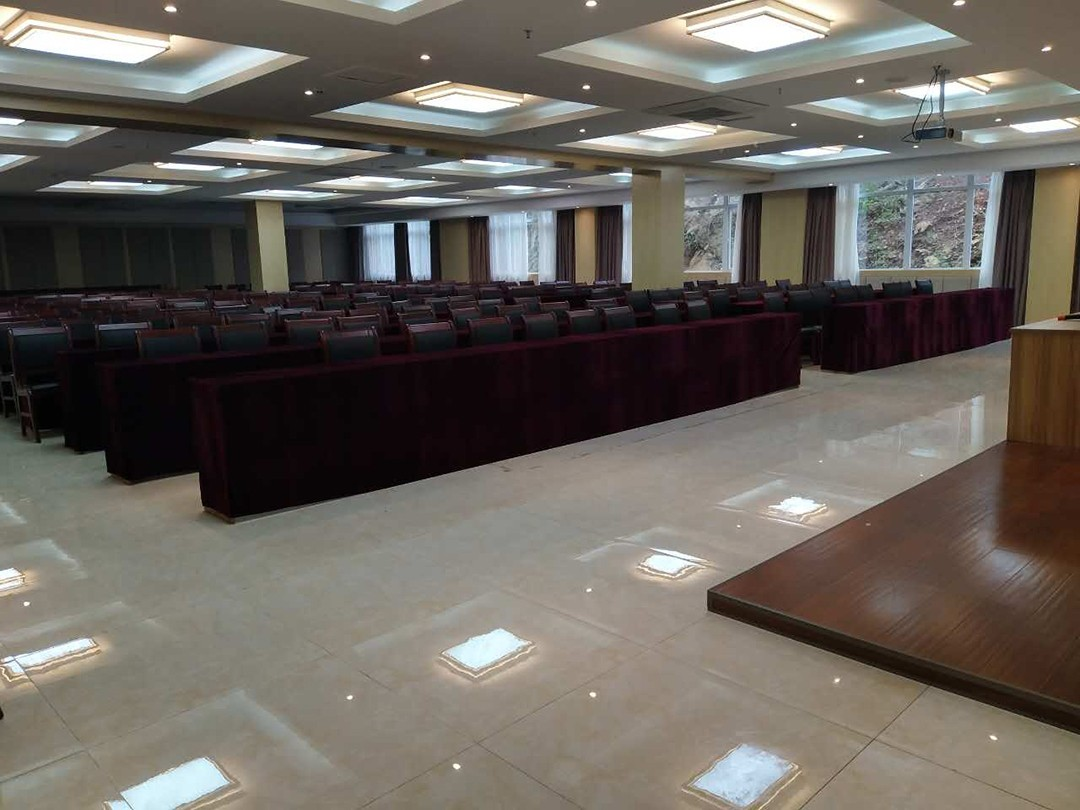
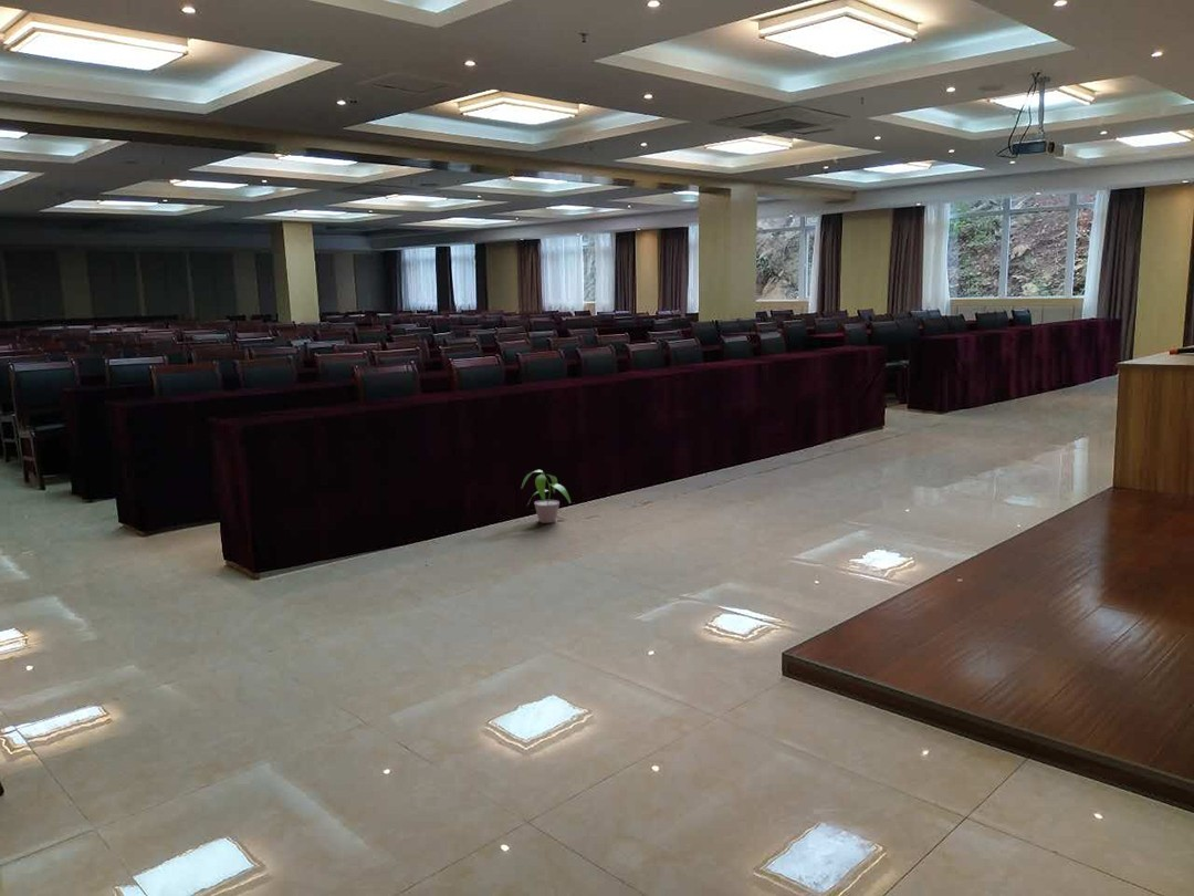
+ potted plant (544, 496)
